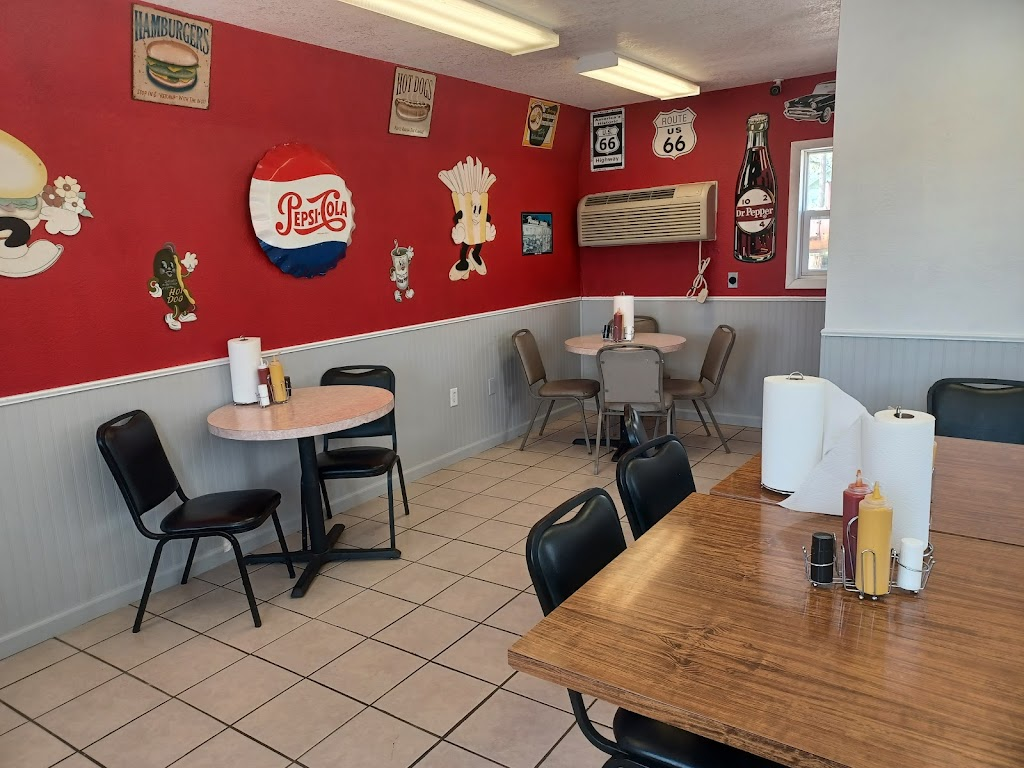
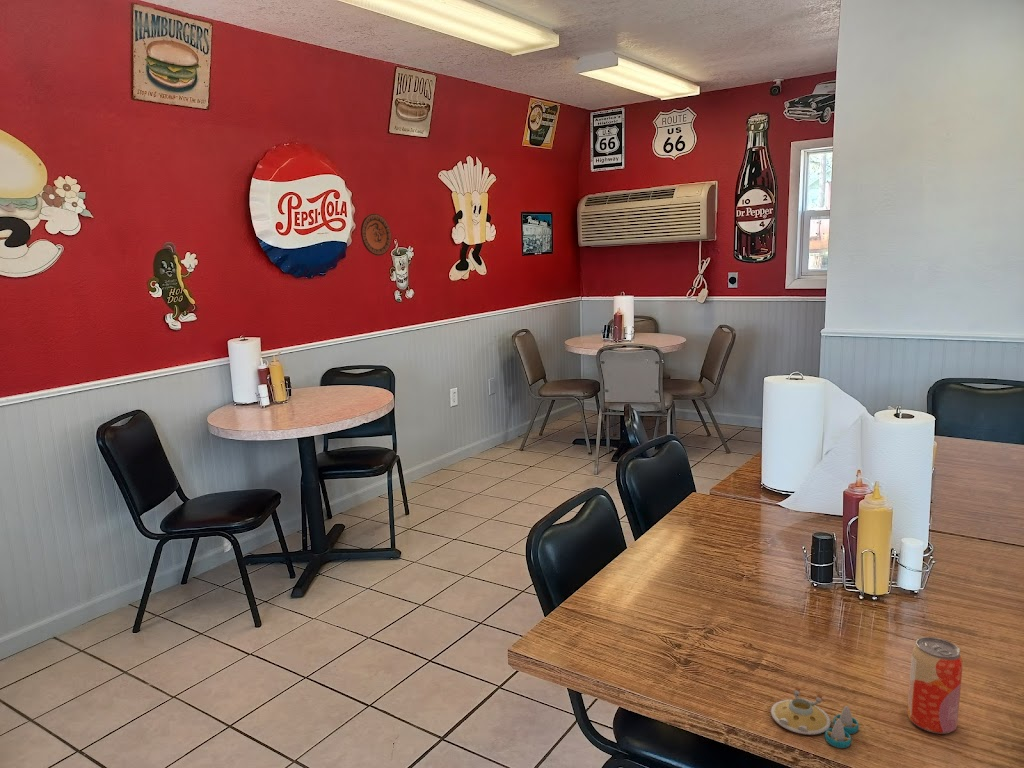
+ salt and pepper shaker set (813, 711)
+ beverage can (934, 684)
+ decorative plate (375, 234)
